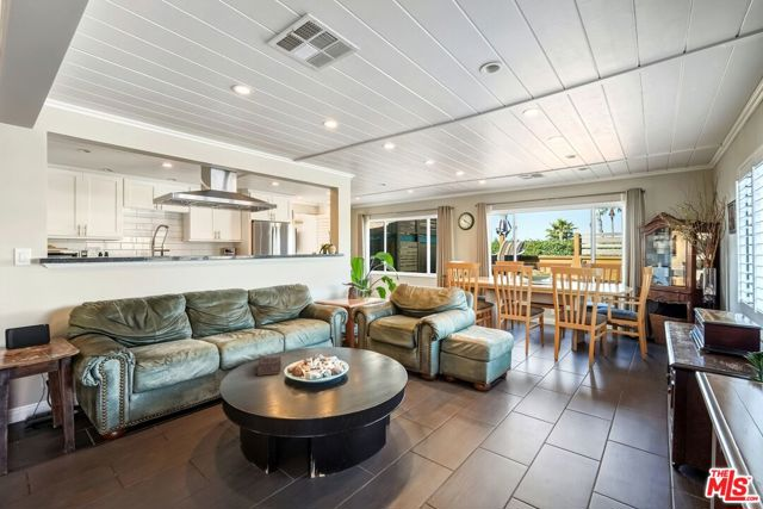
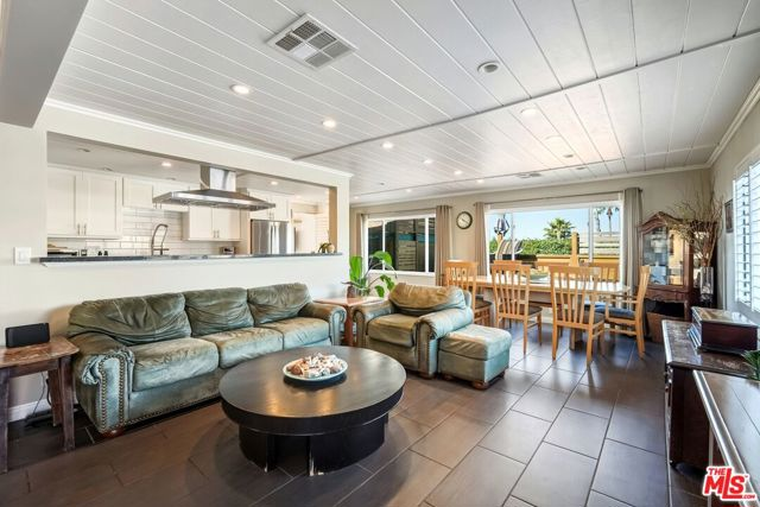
- book (268, 365)
